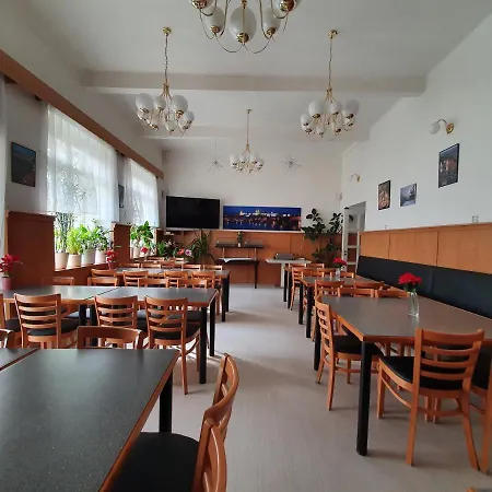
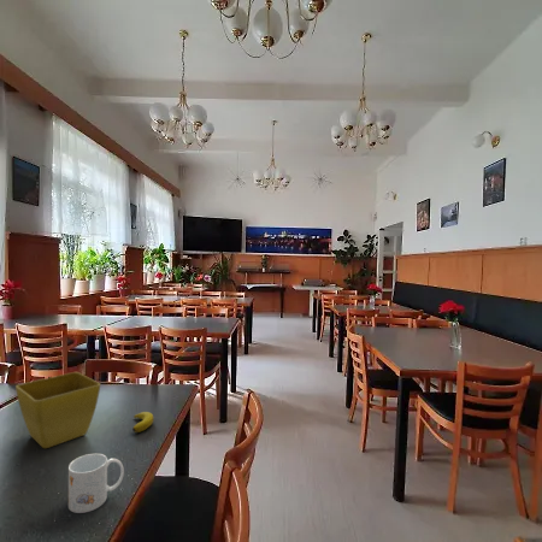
+ flower pot (58, 410)
+ banana (142, 419)
+ mug (96, 479)
